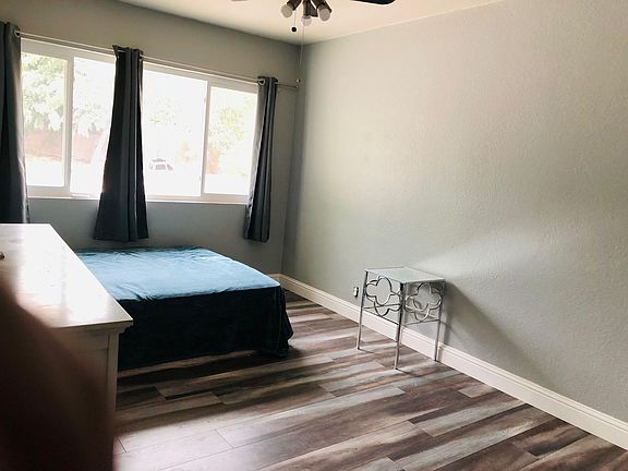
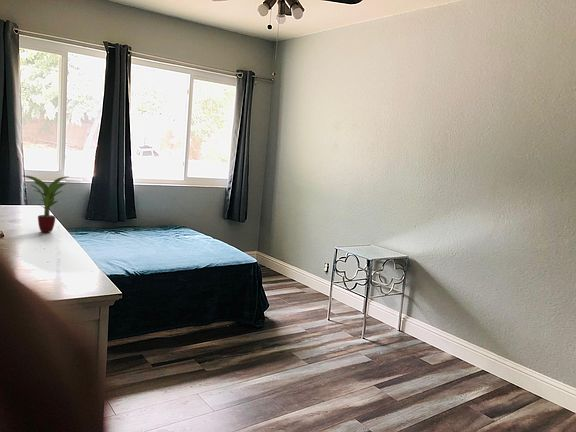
+ potted plant (44, 203)
